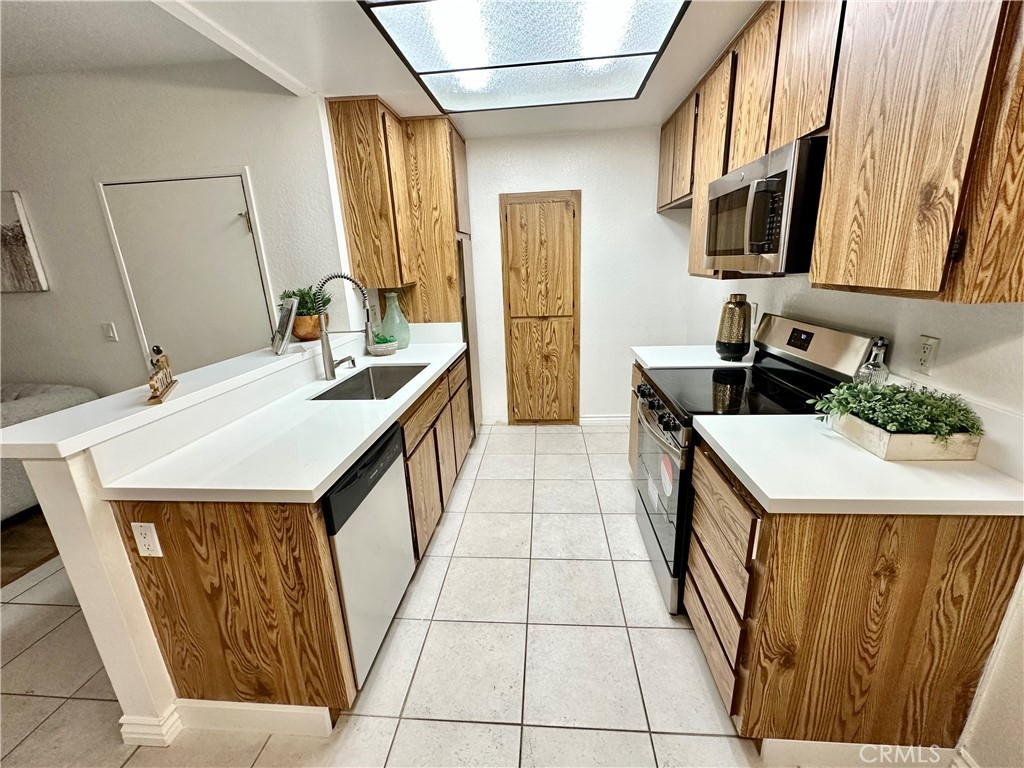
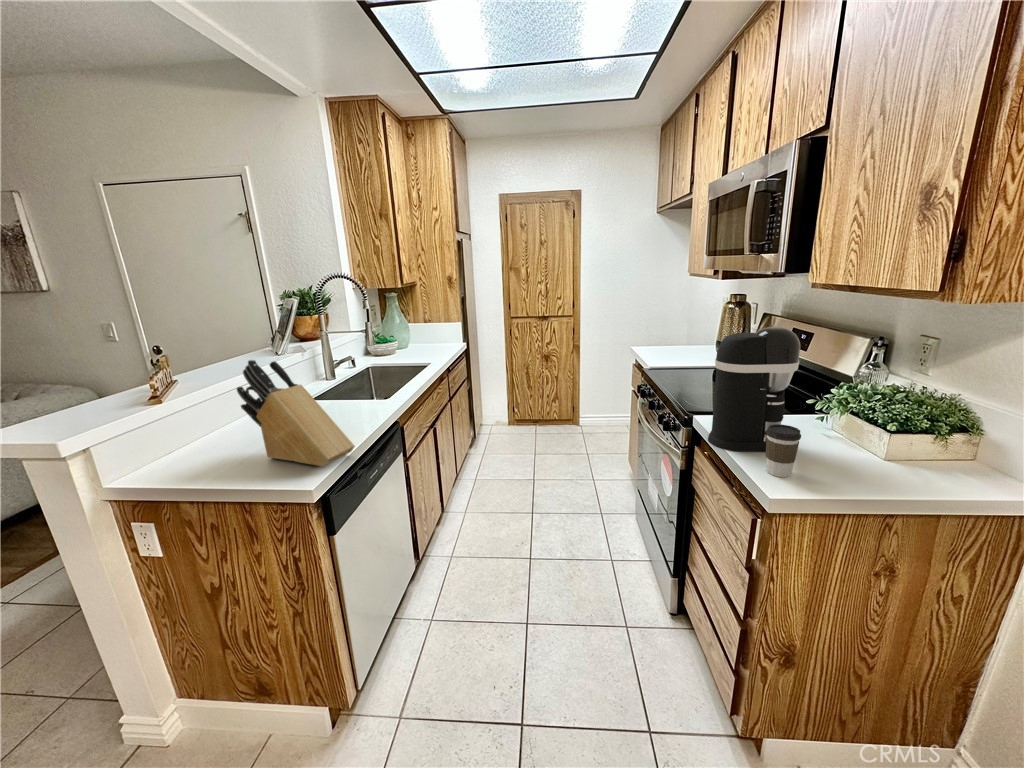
+ knife block (292, 408)
+ coffee cup (781, 450)
+ coffee maker (753, 387)
